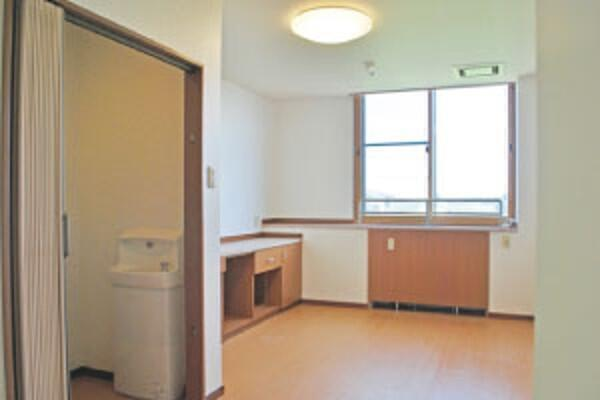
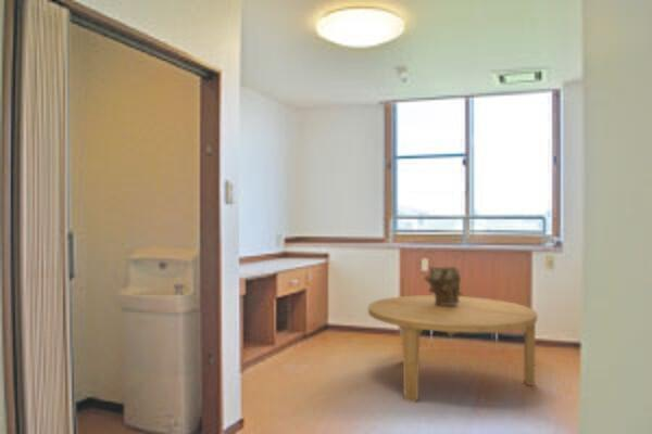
+ dining table (450, 334)
+ vase (443, 285)
